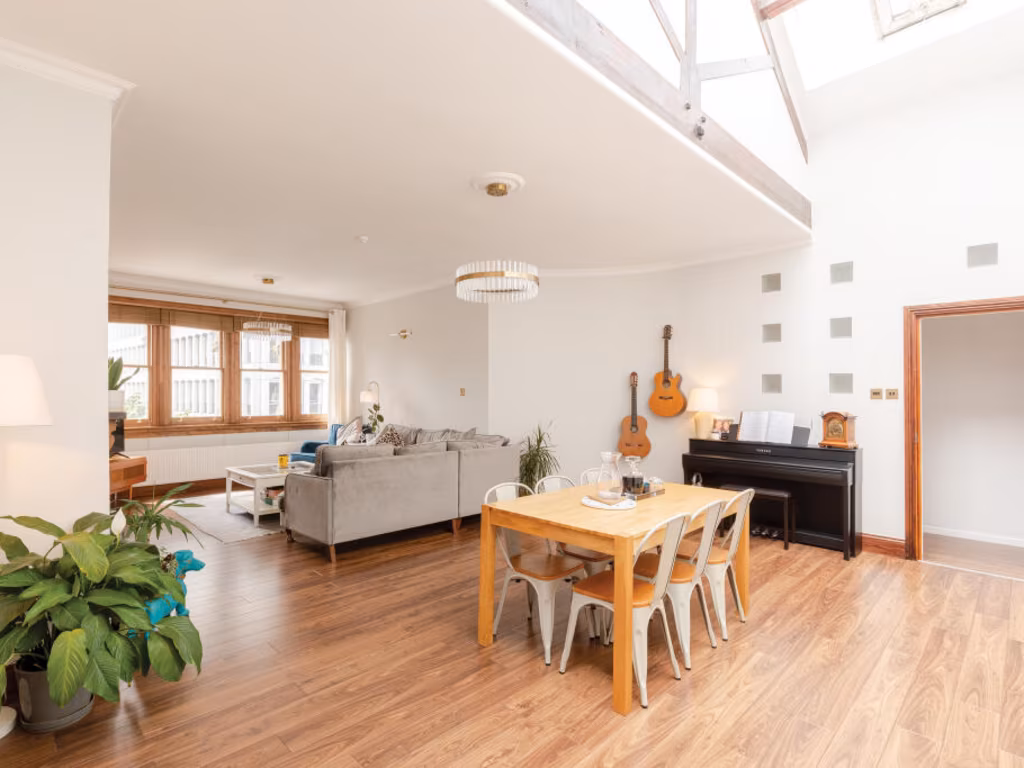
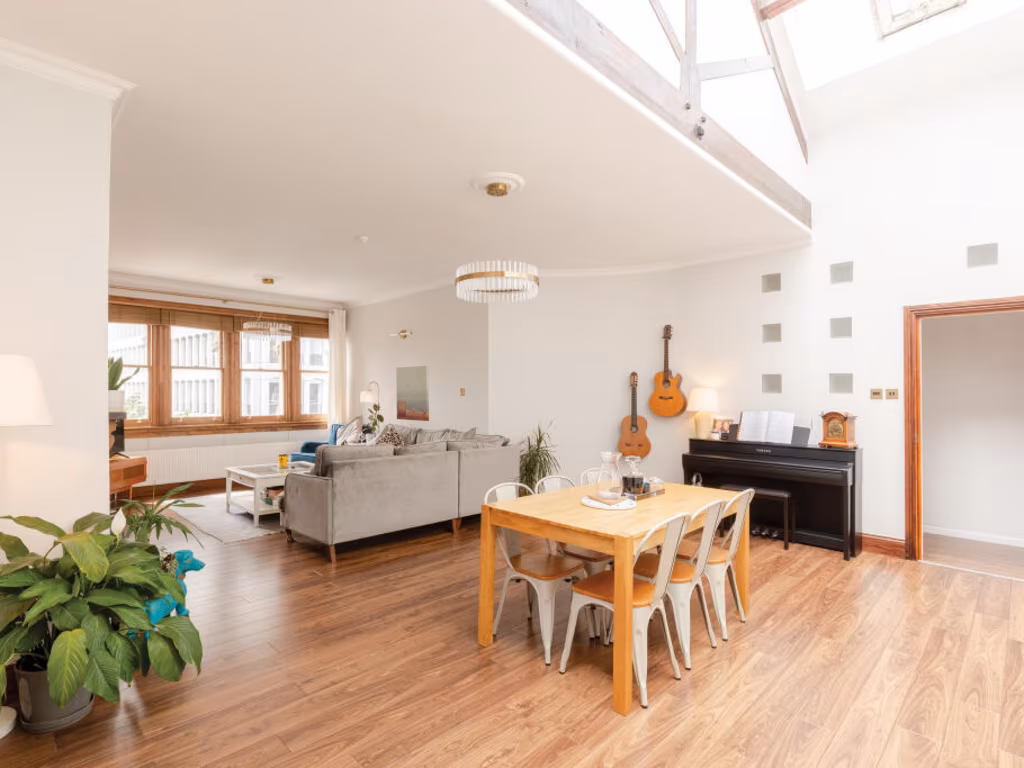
+ wall art (412, 393)
